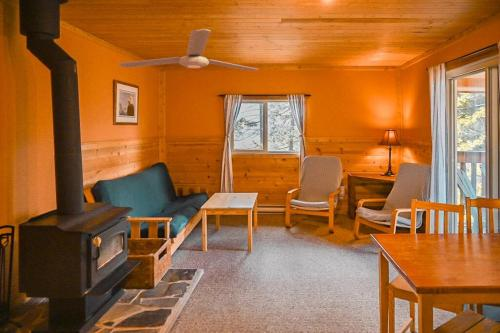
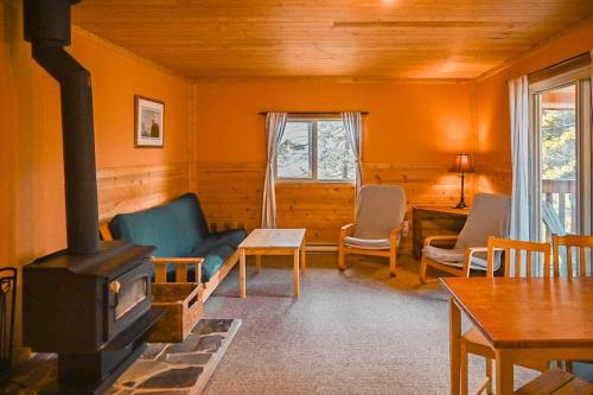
- ceiling fan (191, 48)
